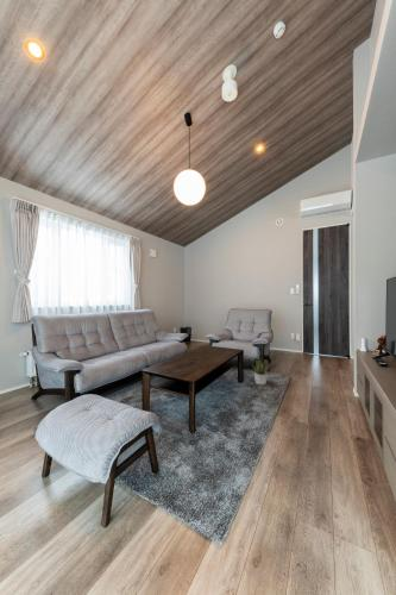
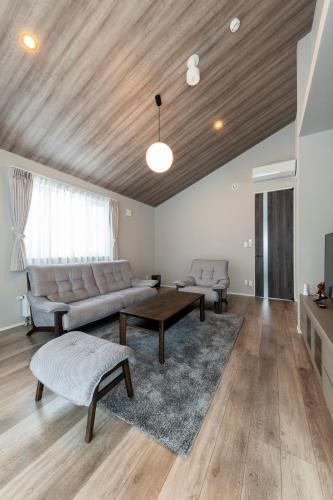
- potted plant (260, 369)
